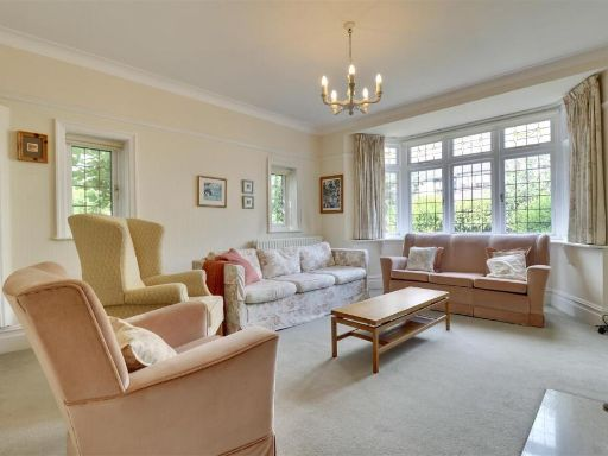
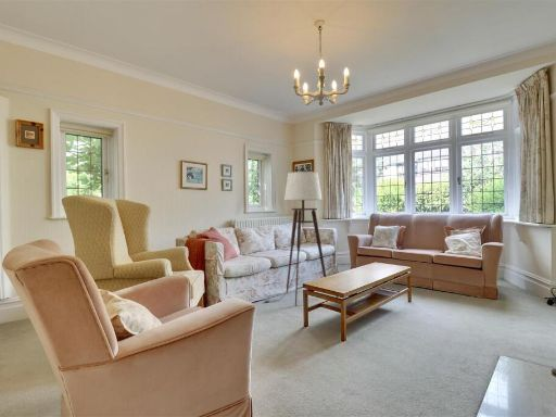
+ floor lamp (294, 236)
